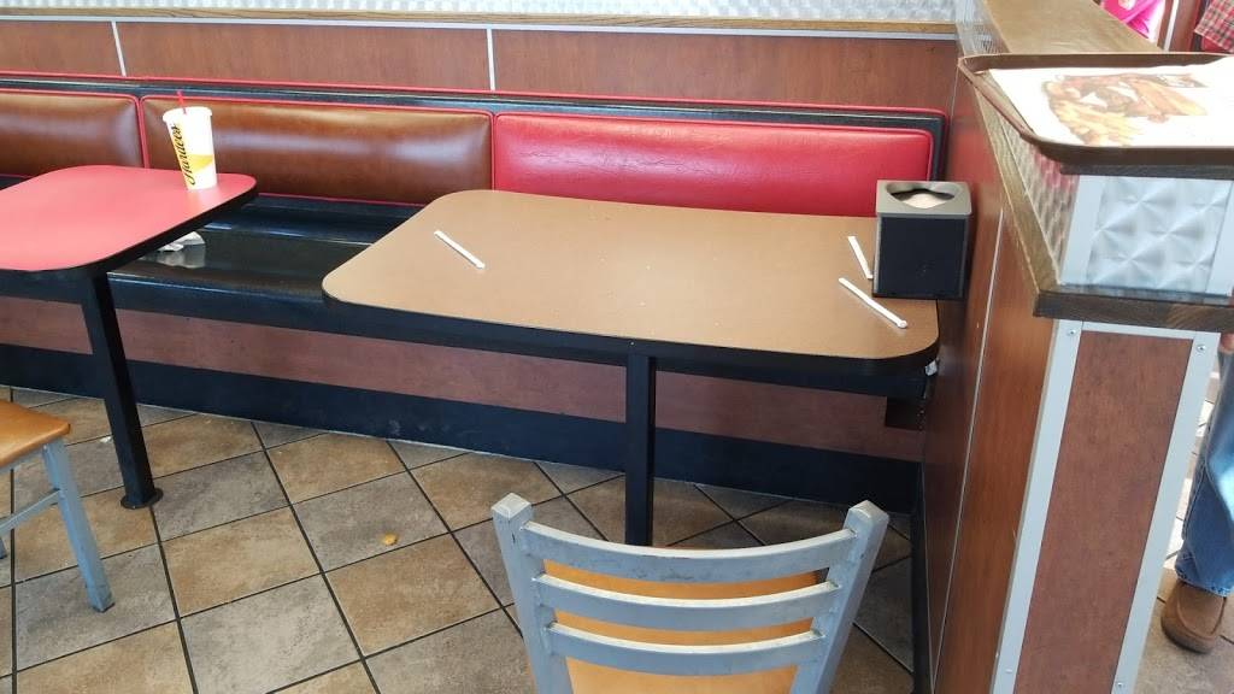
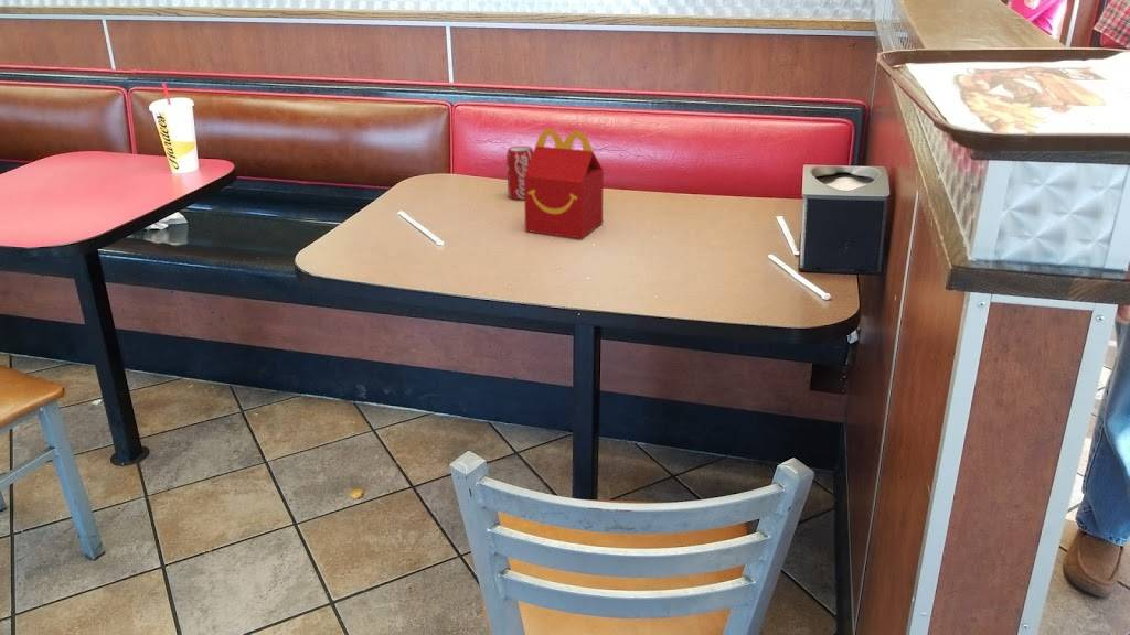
+ takeout container (564, 179)
+ beverage can (520, 172)
